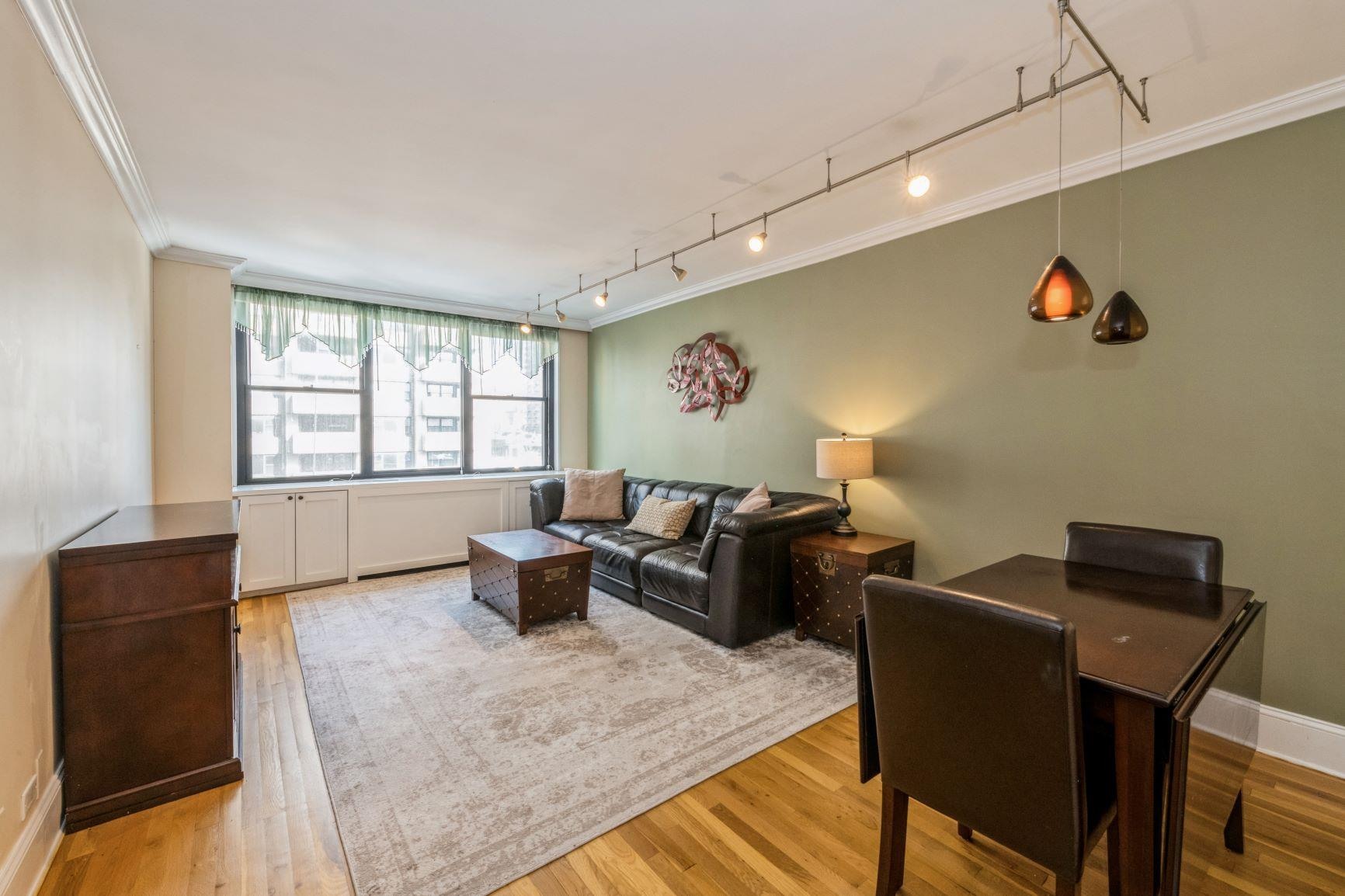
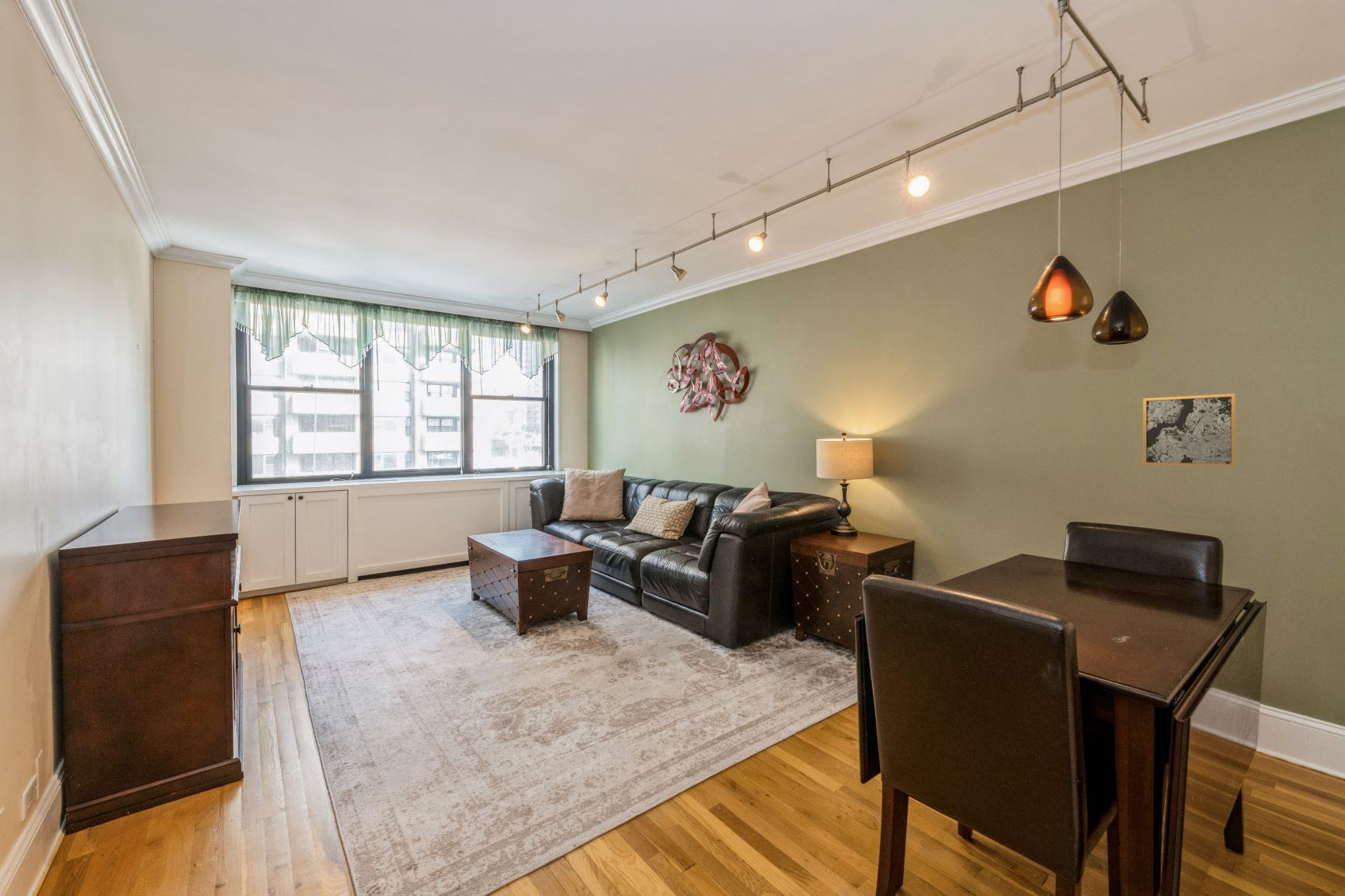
+ wall art (1187, 430)
